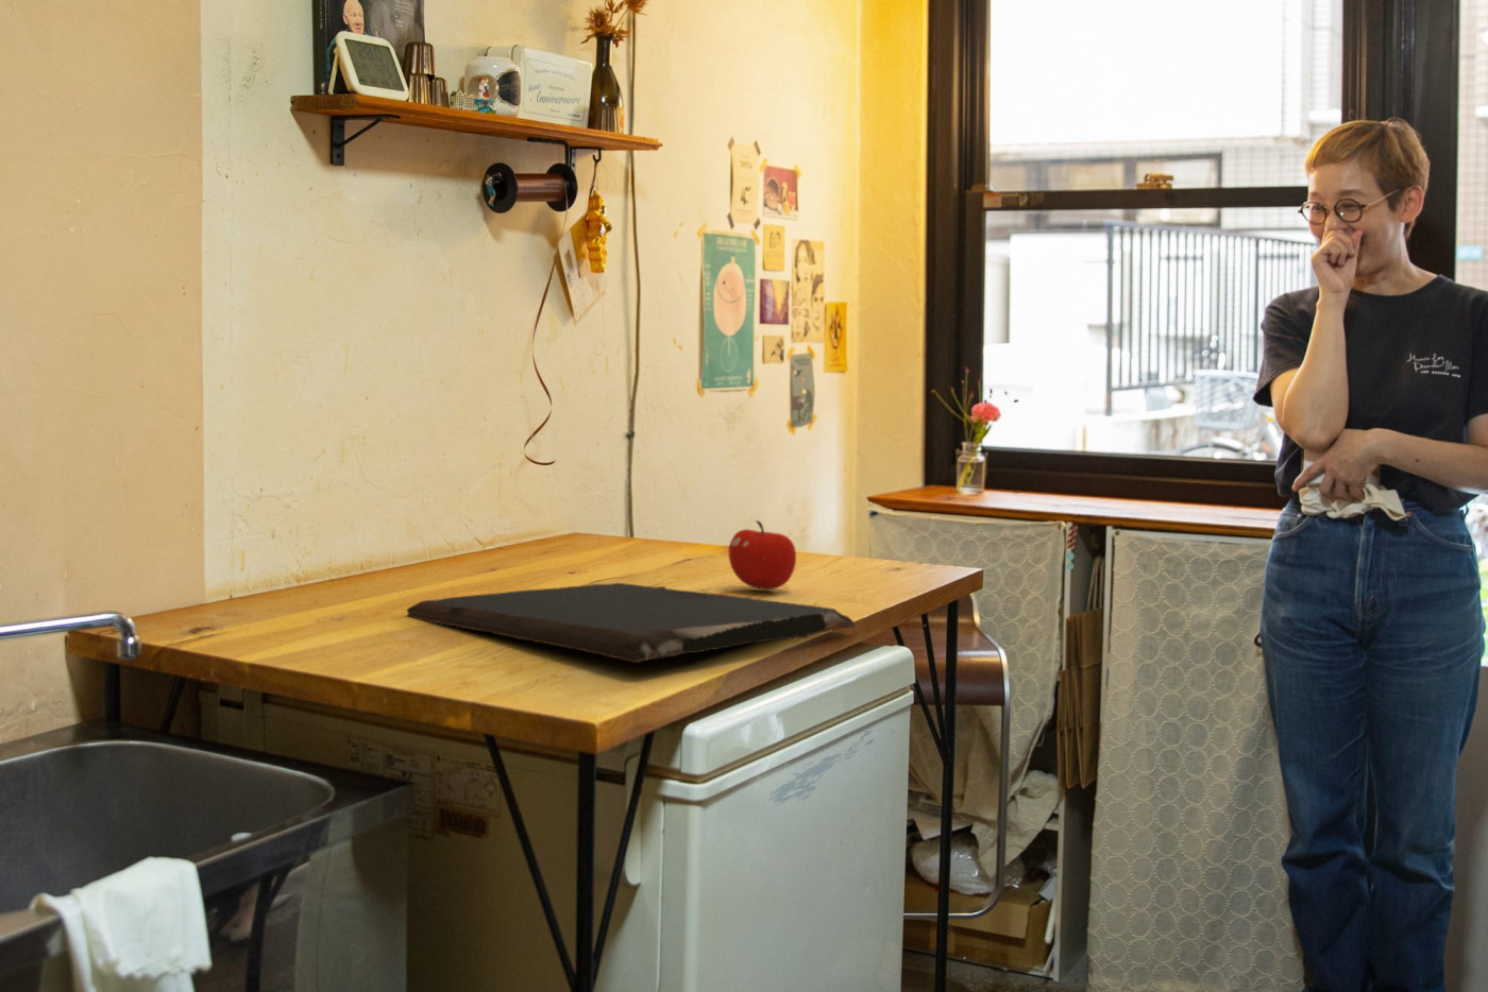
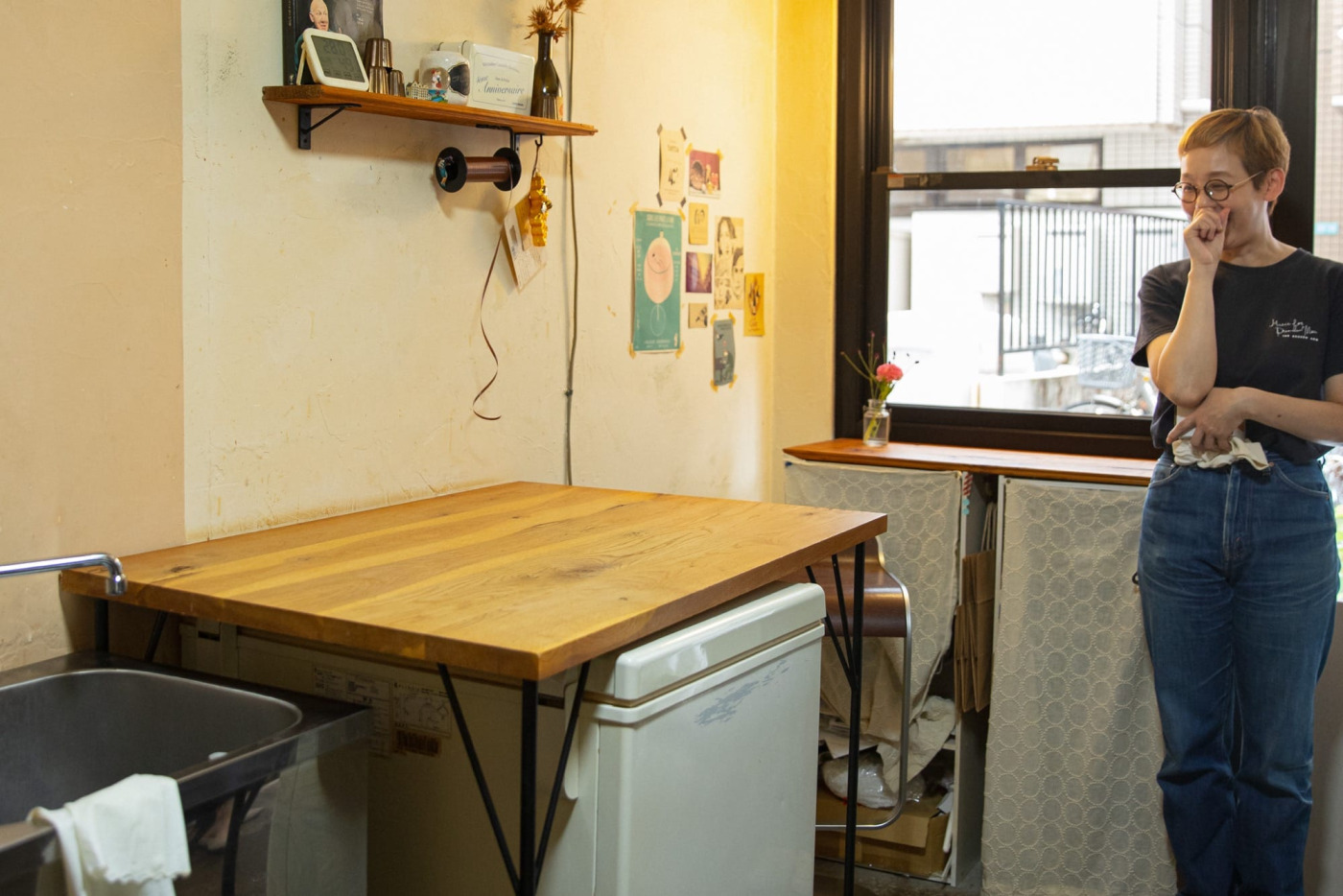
- fruit (762, 555)
- cutting board (627, 612)
